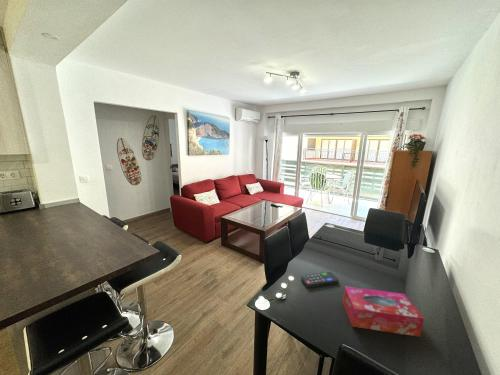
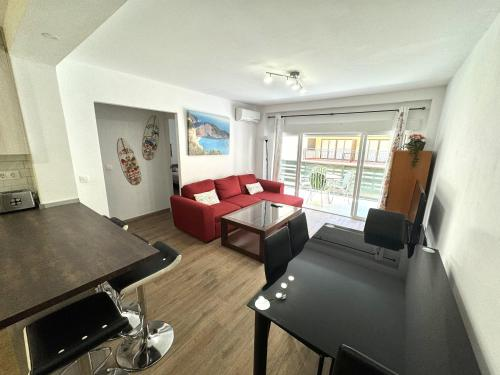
- tissue box (379, 309)
- remote control (319, 279)
